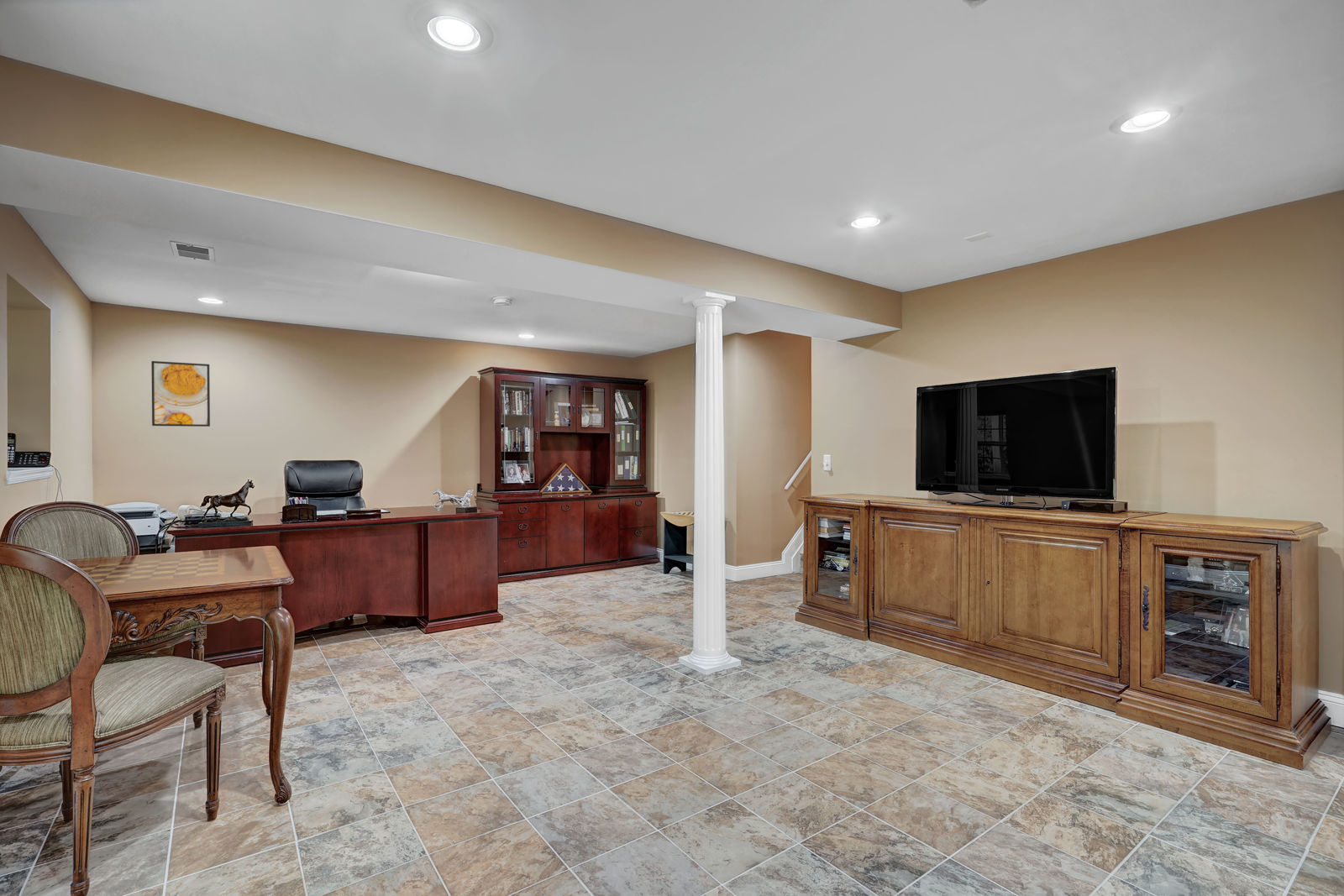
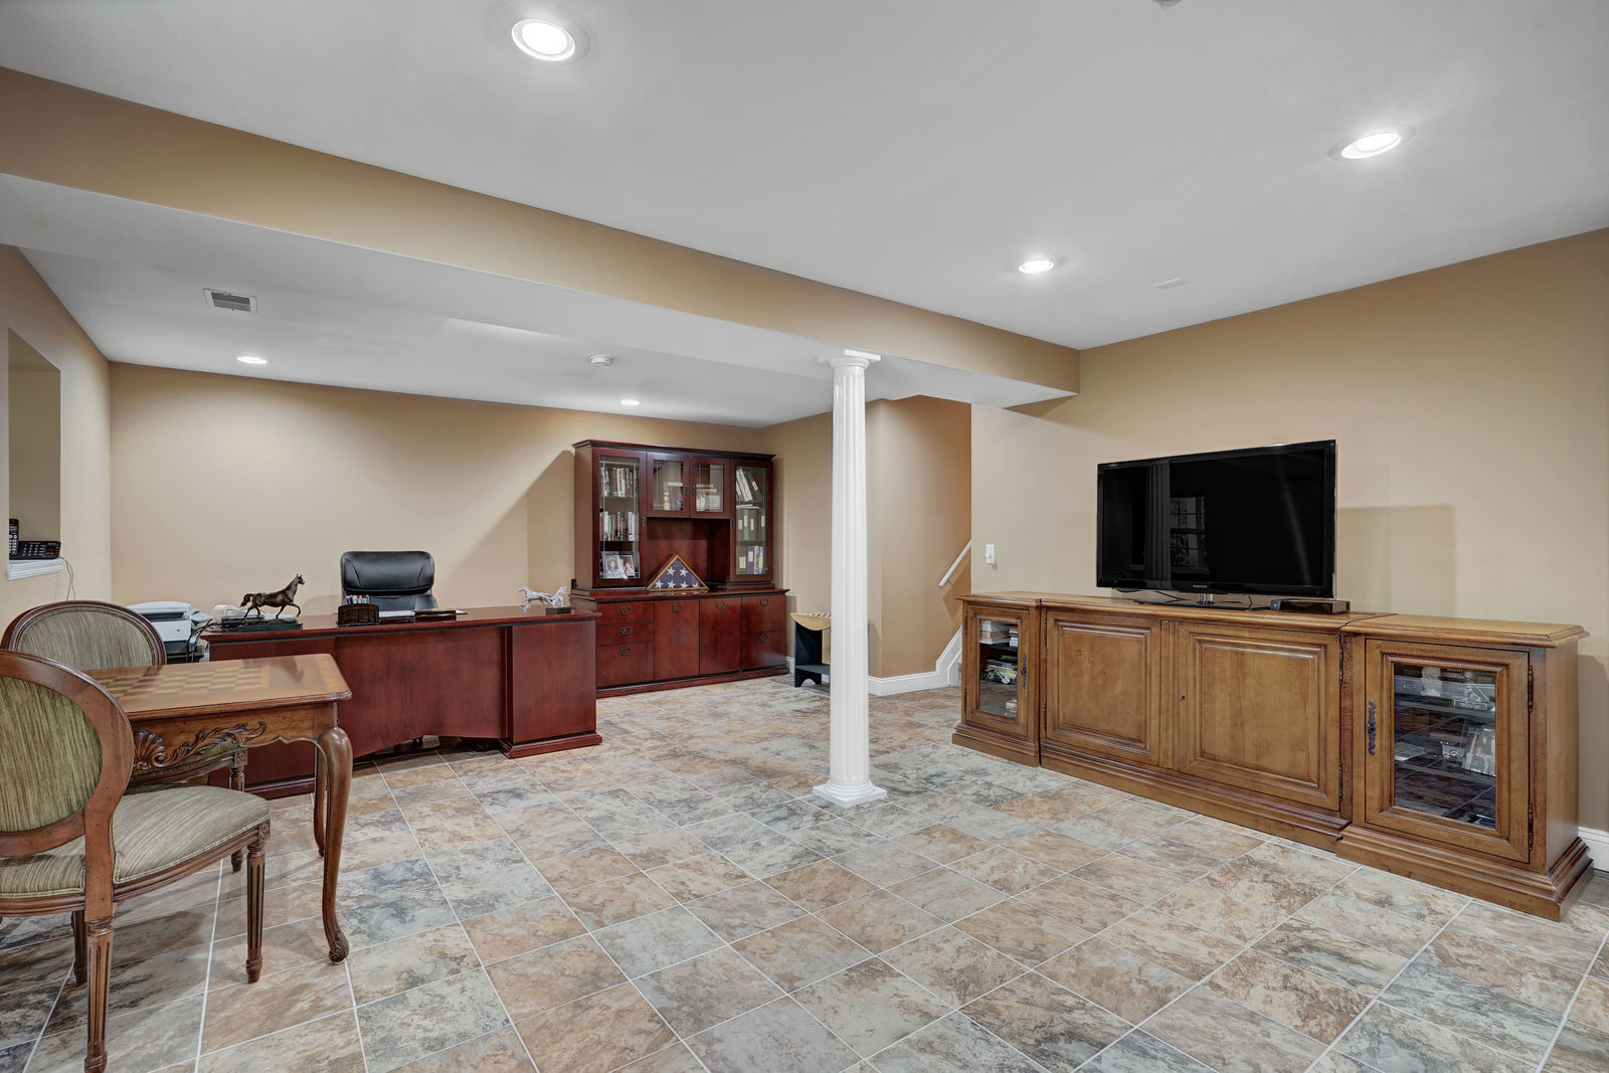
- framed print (181, 394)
